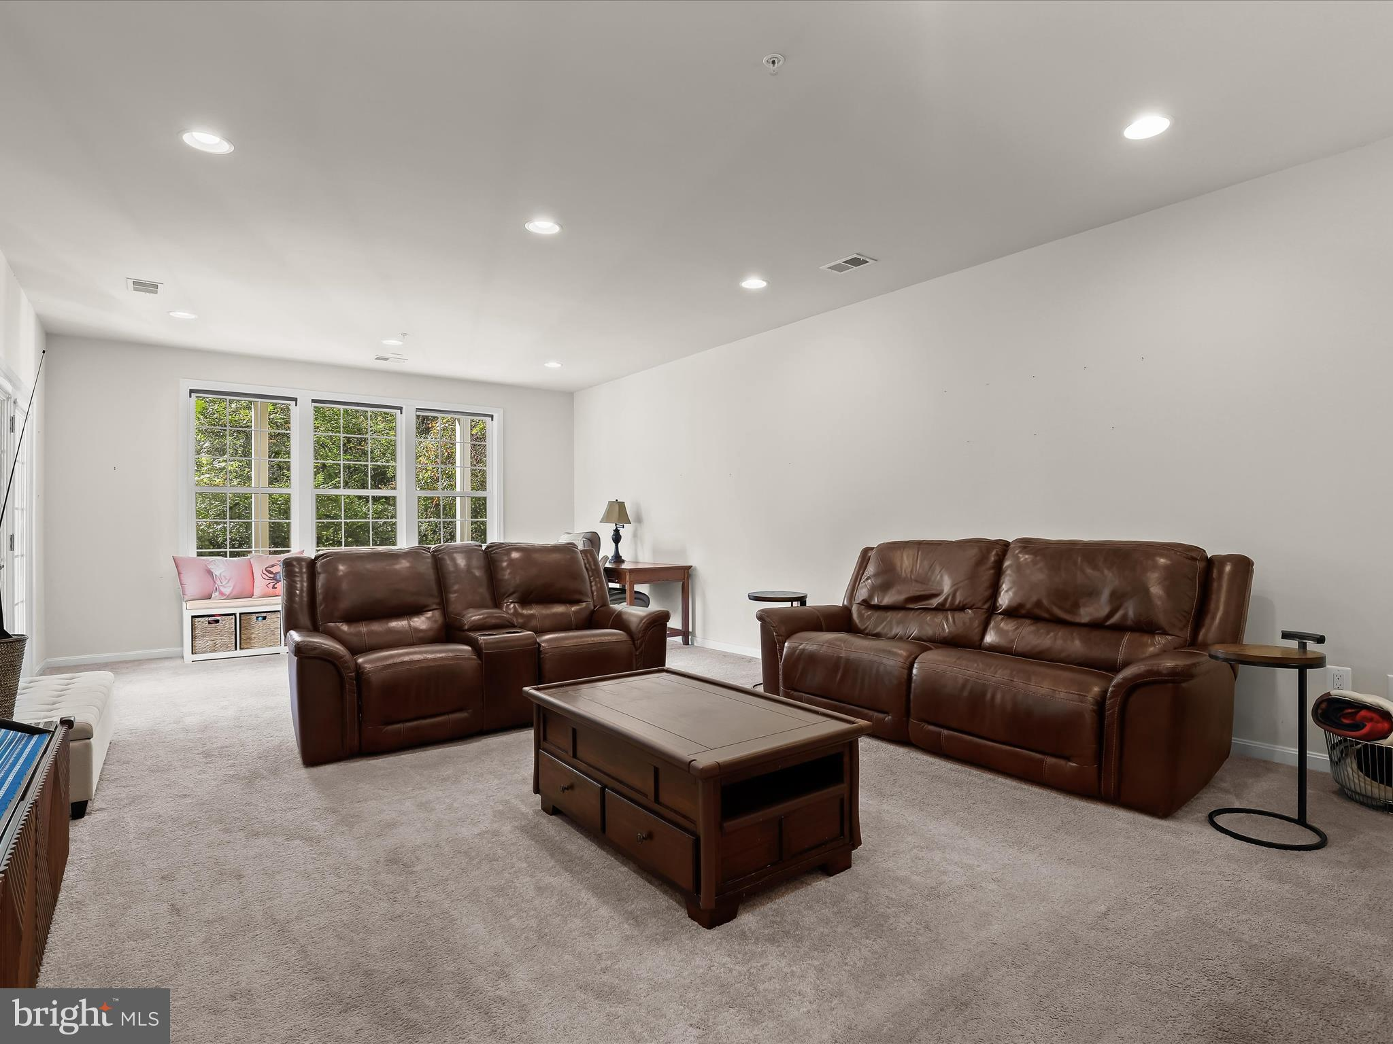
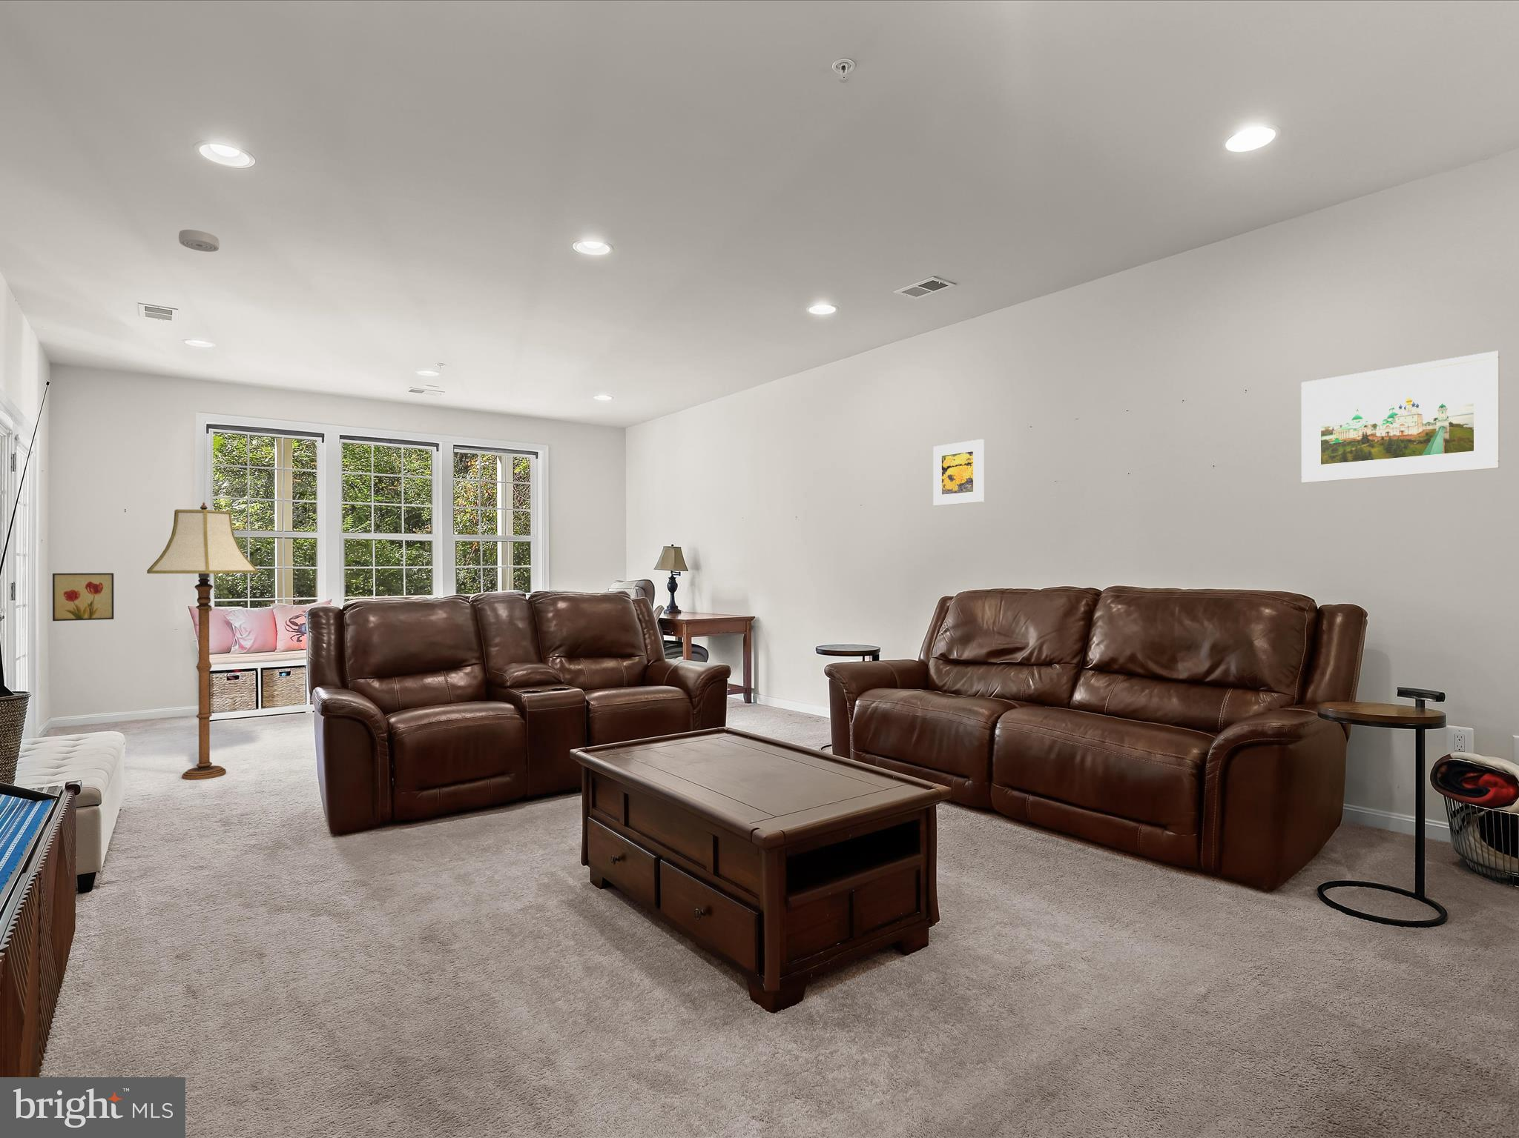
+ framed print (1393, 422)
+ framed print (958, 473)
+ floor lamp (203, 638)
+ smoke detector (199, 240)
+ wall art (83, 596)
